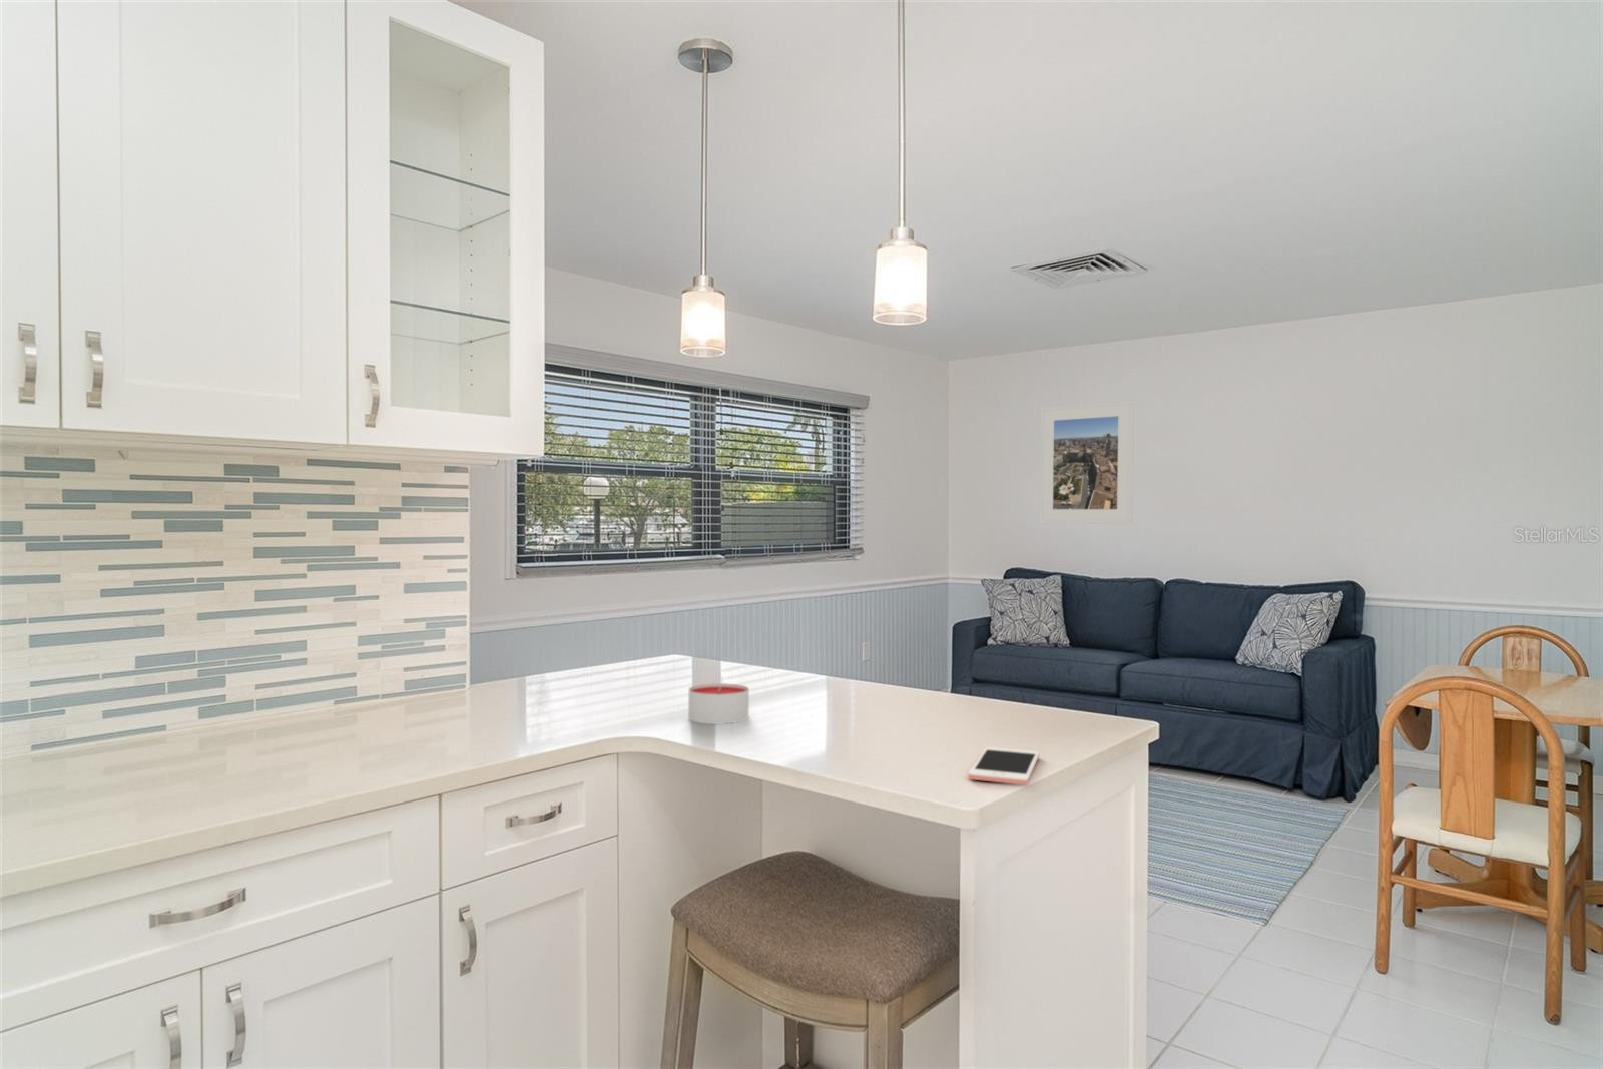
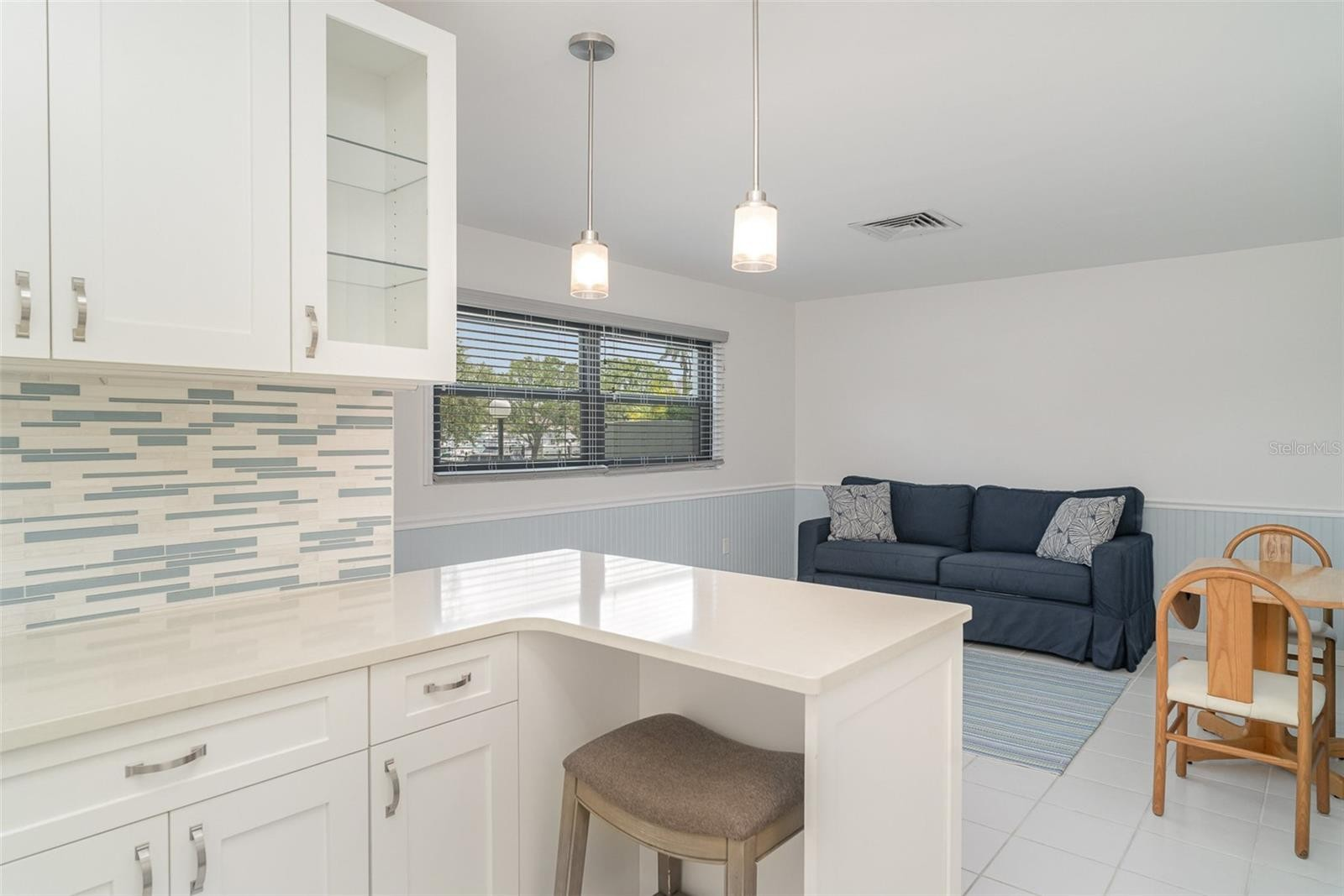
- candle (718, 703)
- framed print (1085, 464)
- cell phone (1005, 765)
